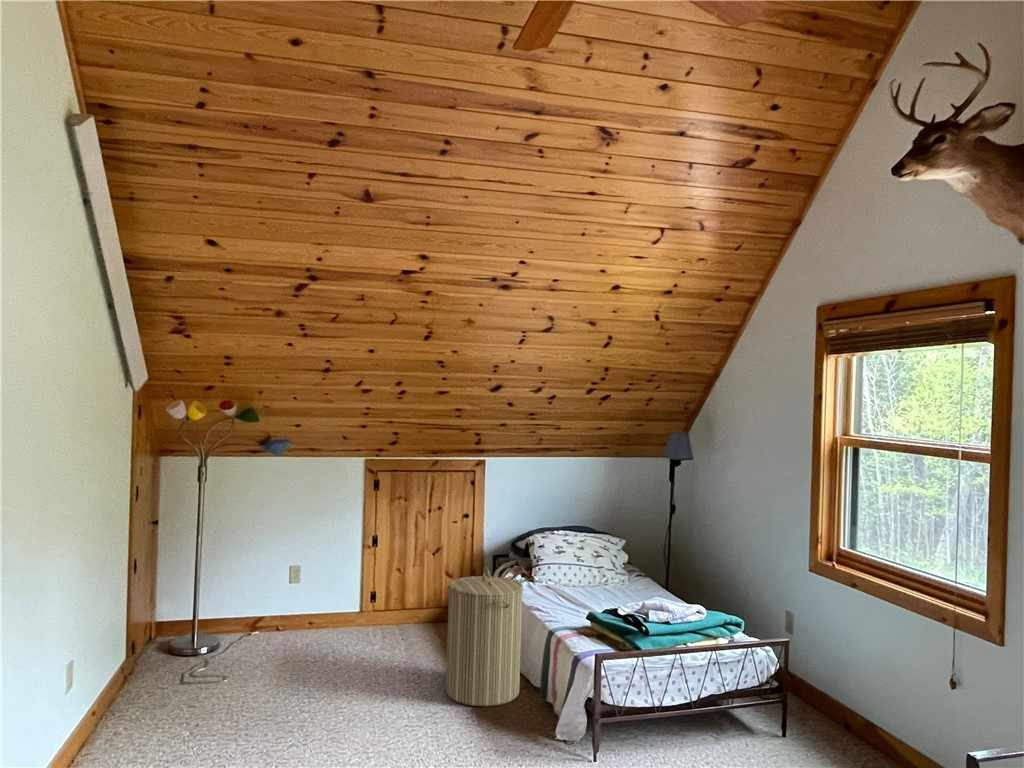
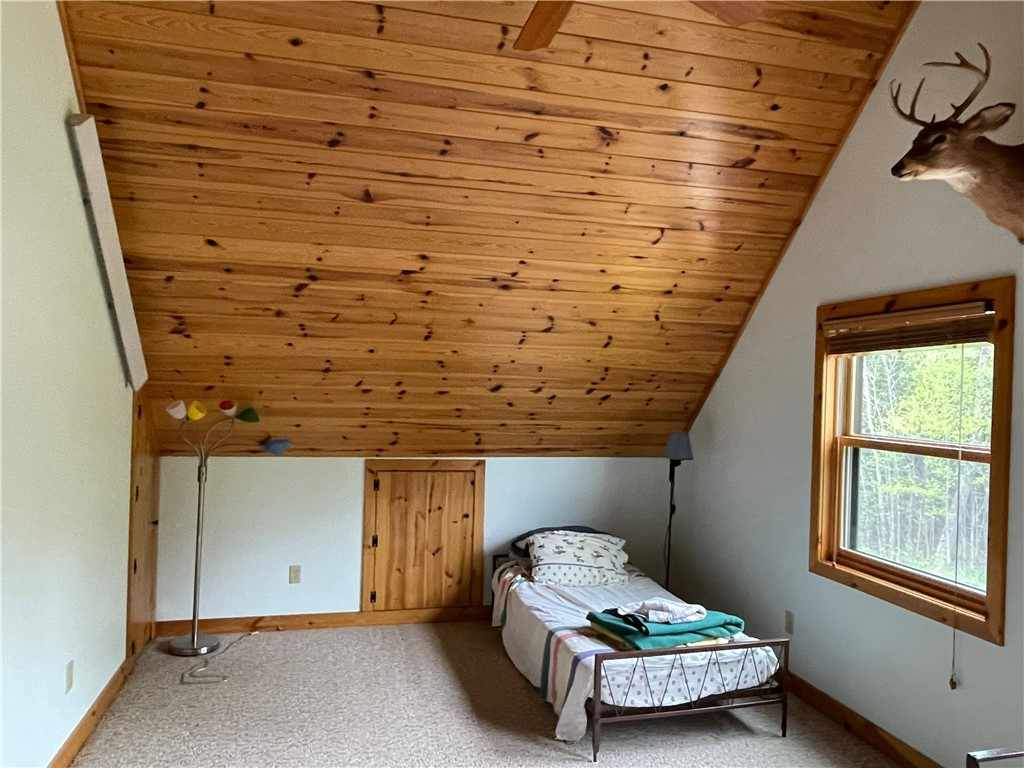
- laundry hamper (484, 629)
